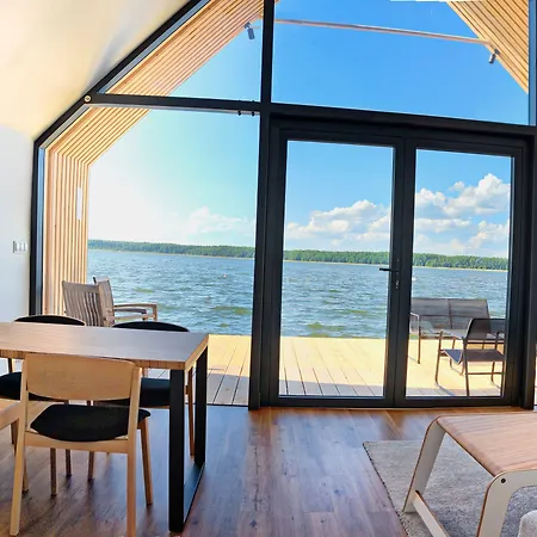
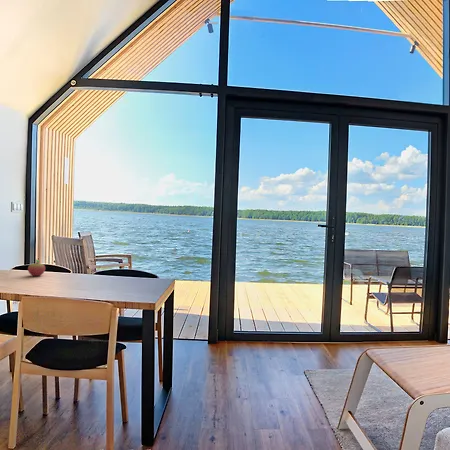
+ fruit (36, 267)
